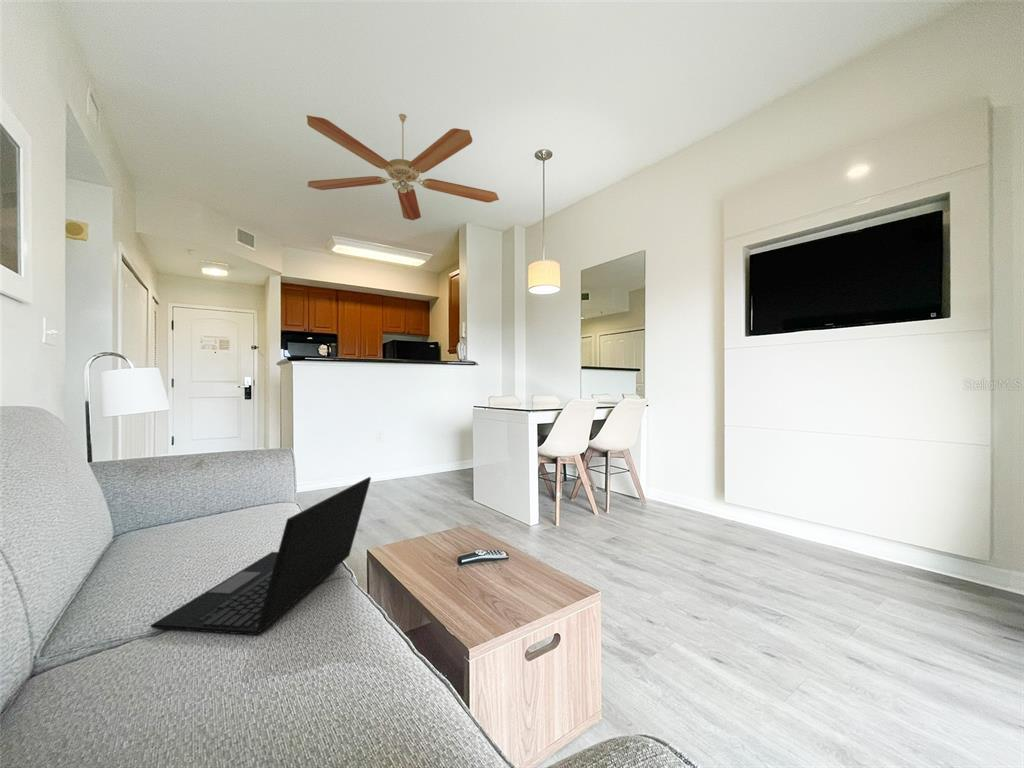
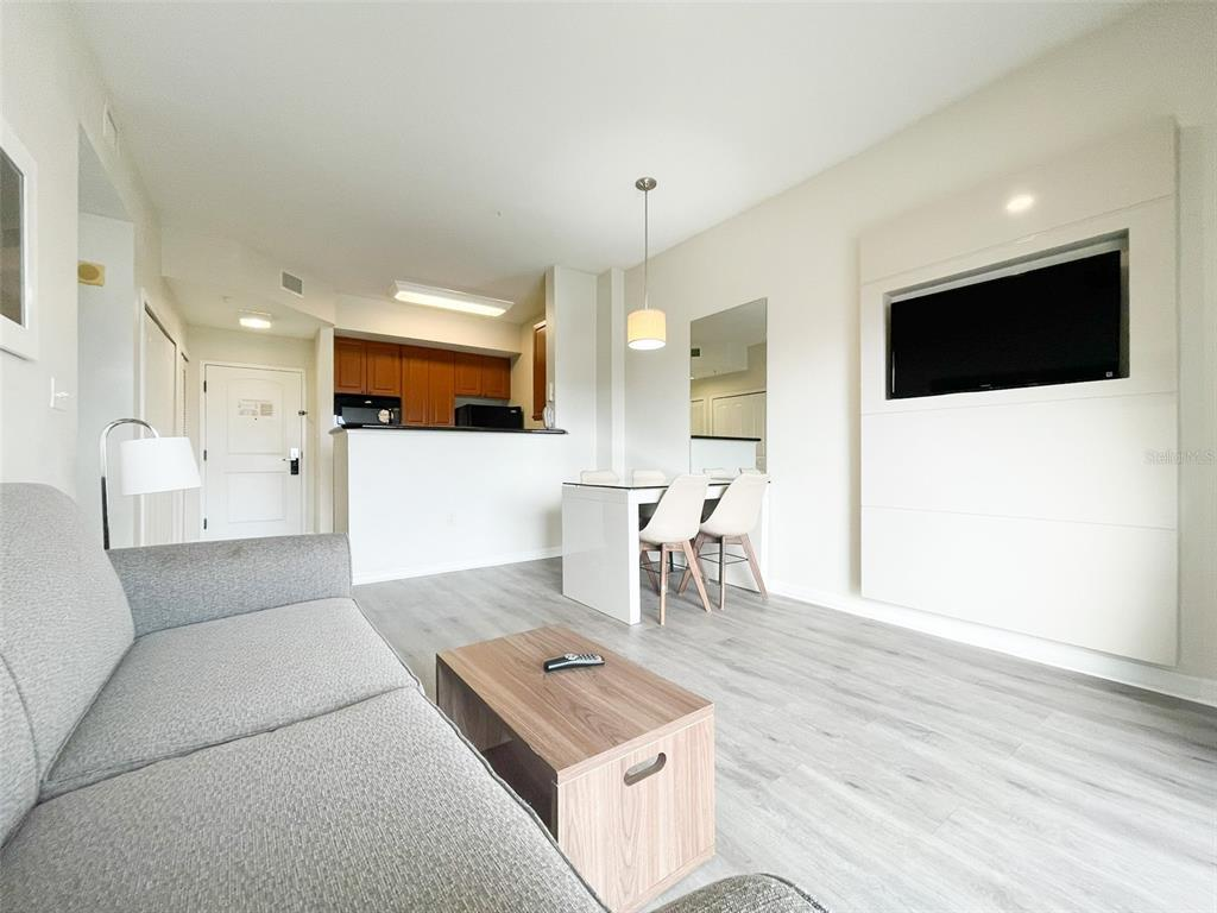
- ceiling fan (404, 159)
- laptop (281, 541)
